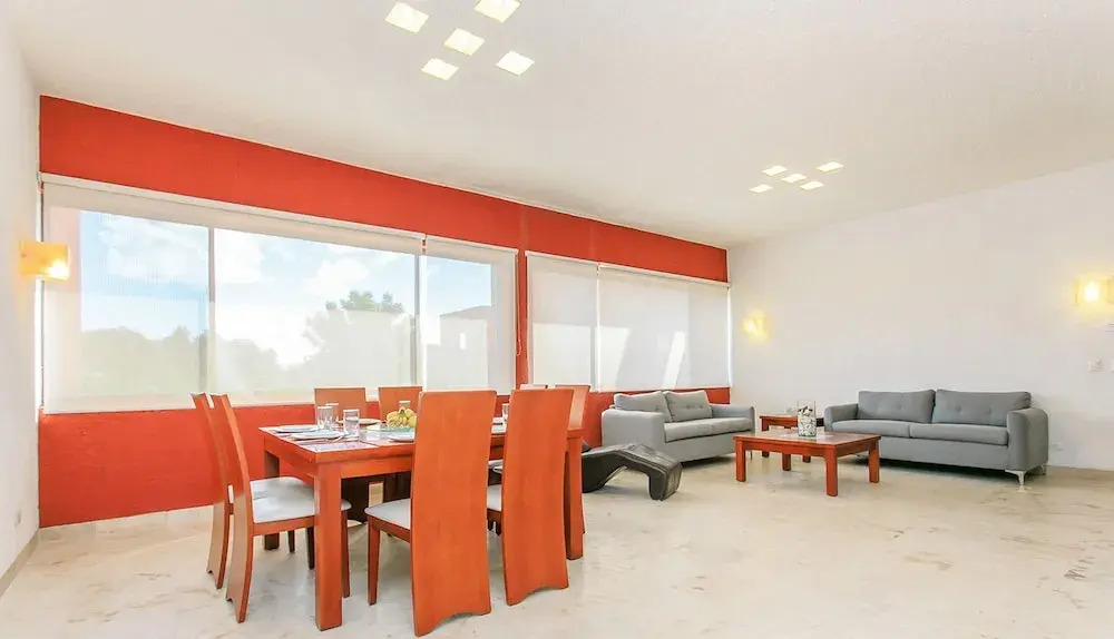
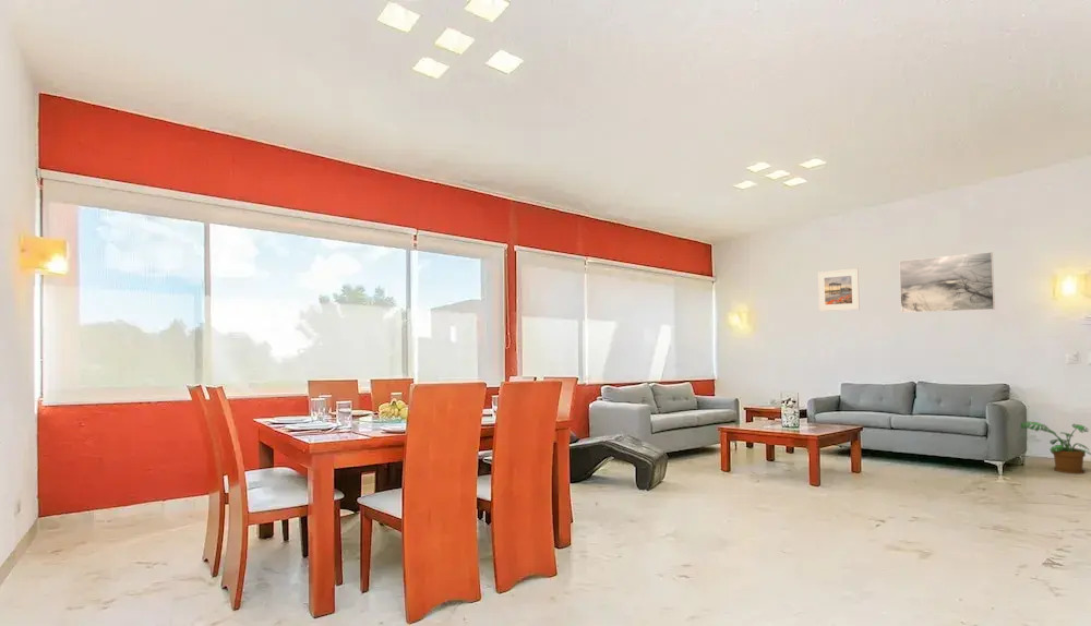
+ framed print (944, 284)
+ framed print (838, 290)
+ potted plant (1057, 445)
